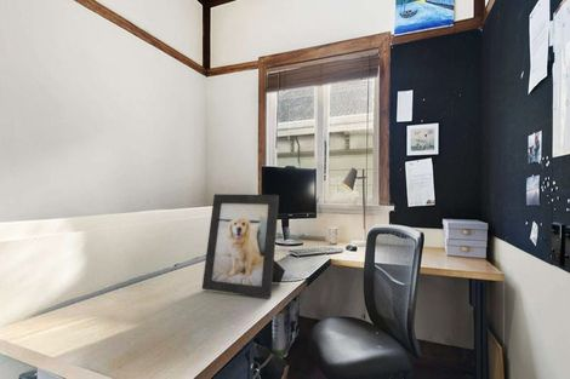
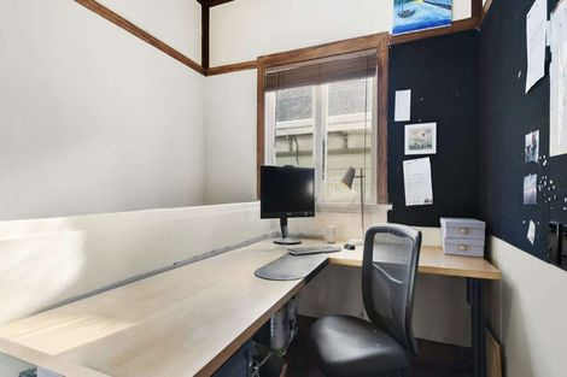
- picture frame (245, 240)
